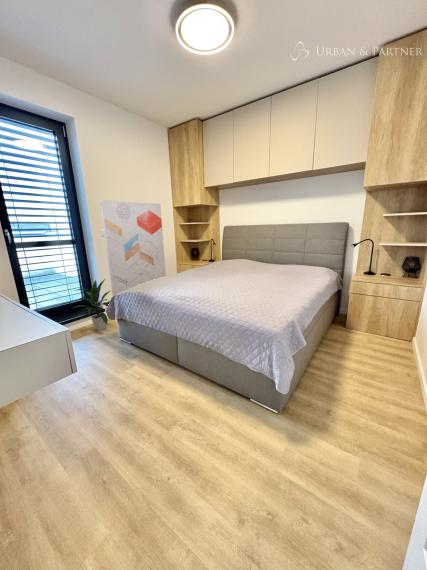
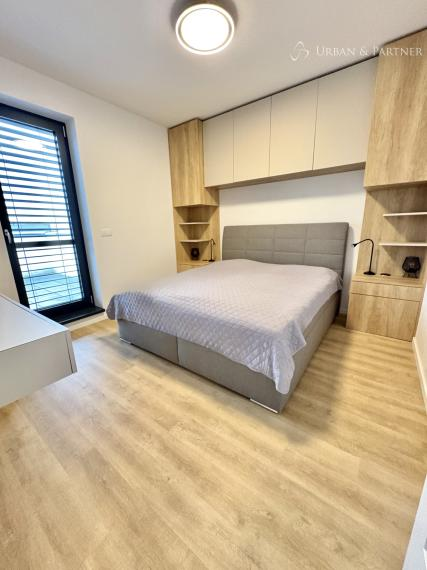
- indoor plant (96, 305)
- wall art (137, 247)
